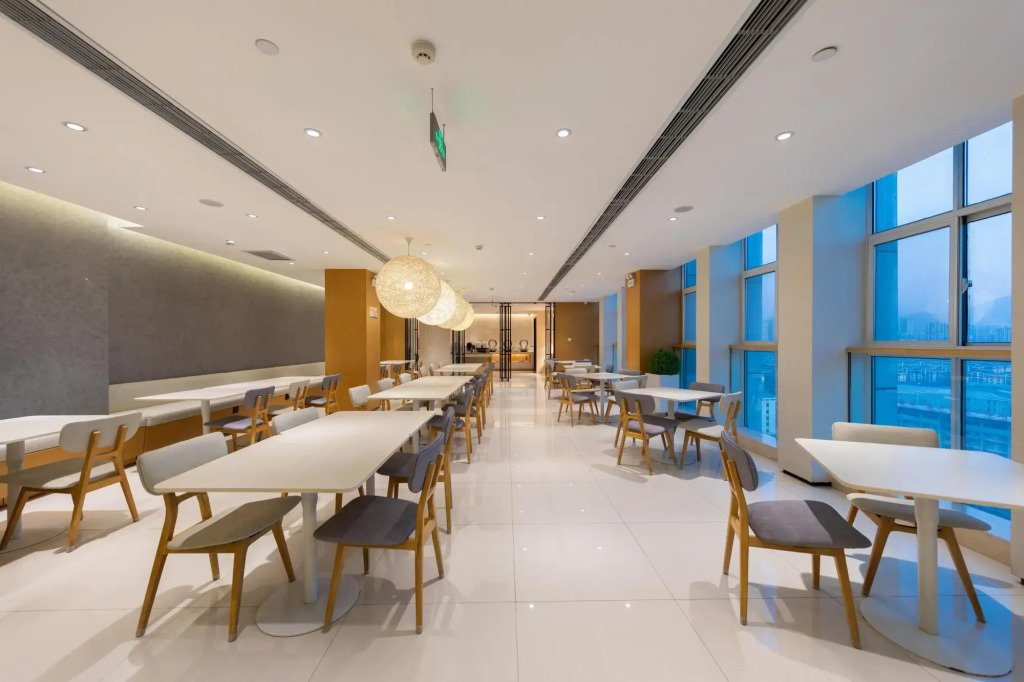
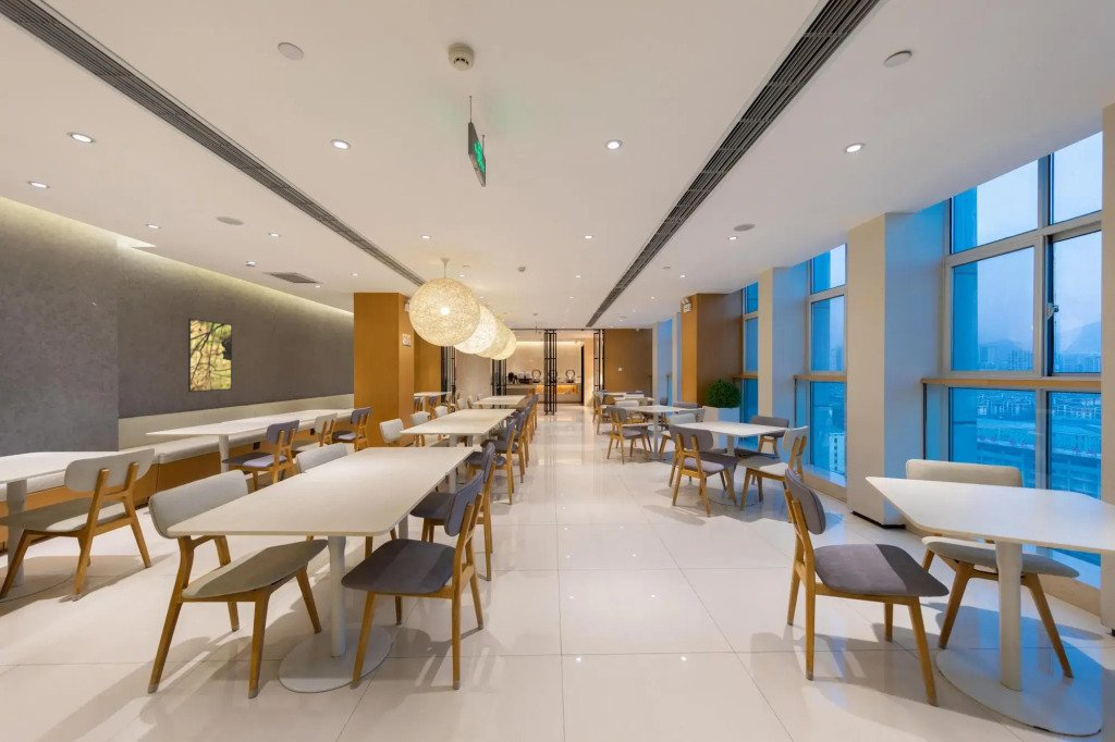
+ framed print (211, 356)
